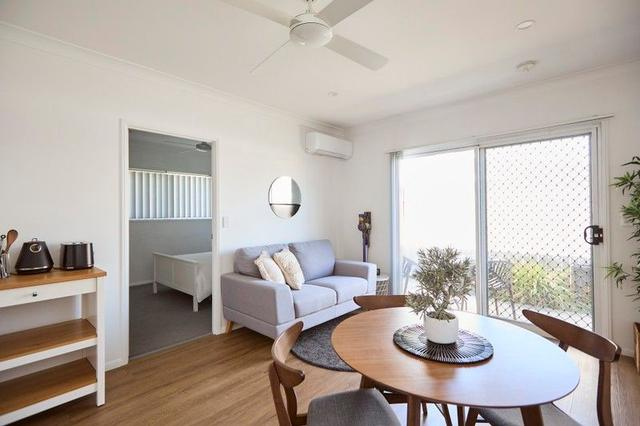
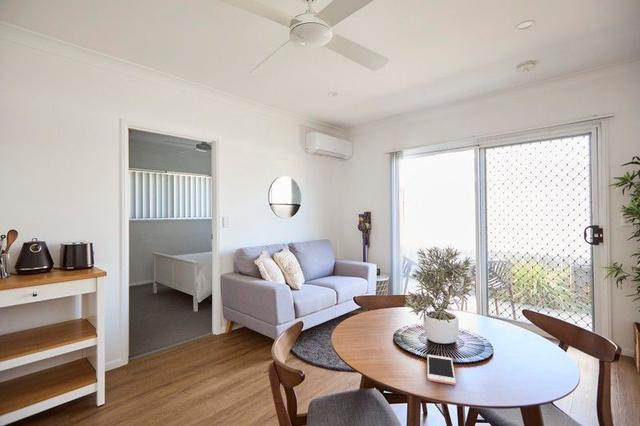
+ cell phone (440, 368)
